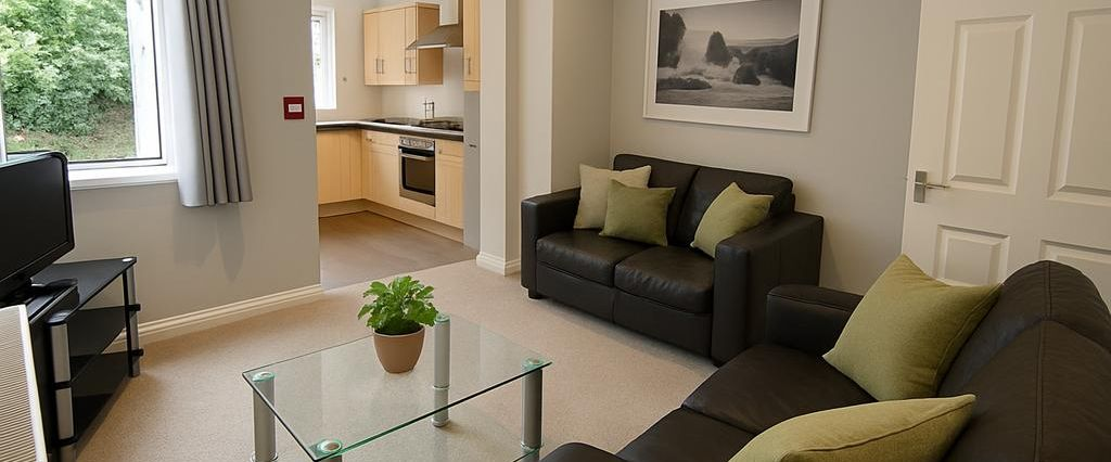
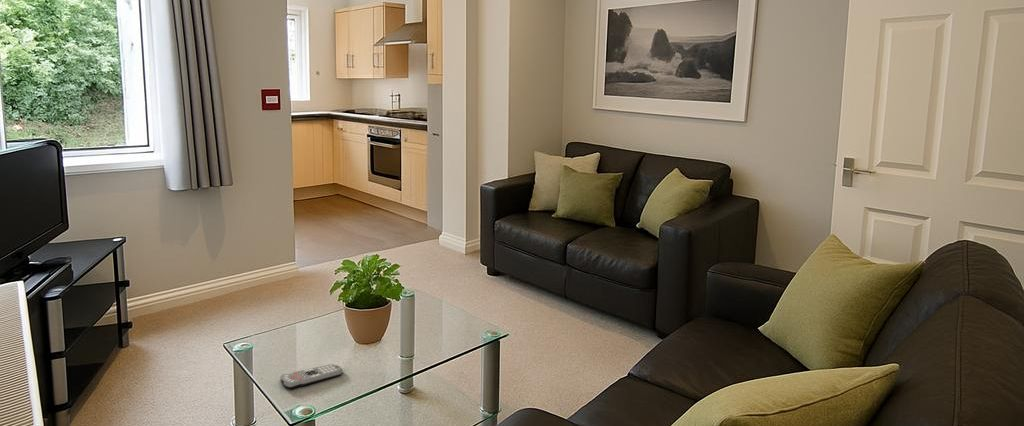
+ remote control (312, 375)
